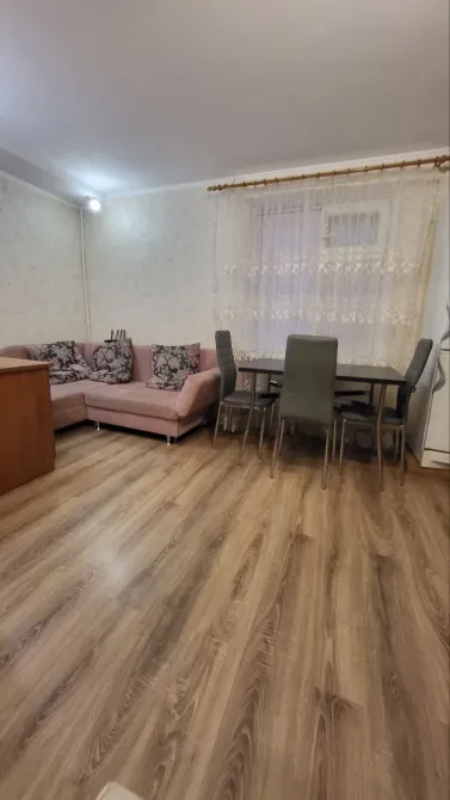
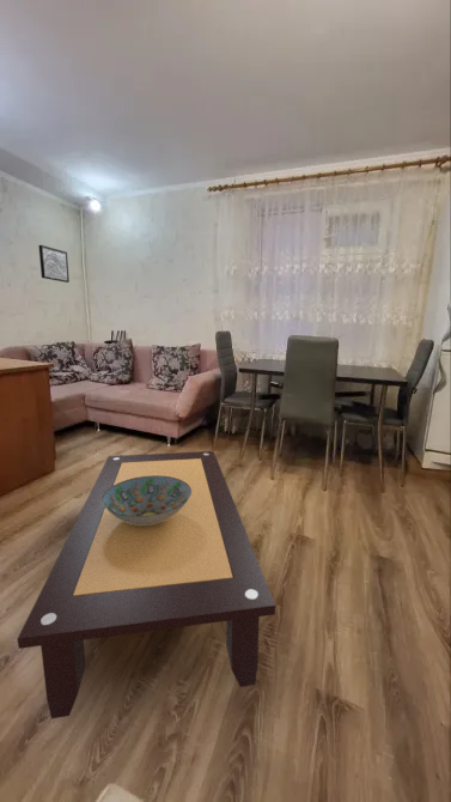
+ coffee table (160, 534)
+ decorative bowl (148, 505)
+ wall art (54, 265)
